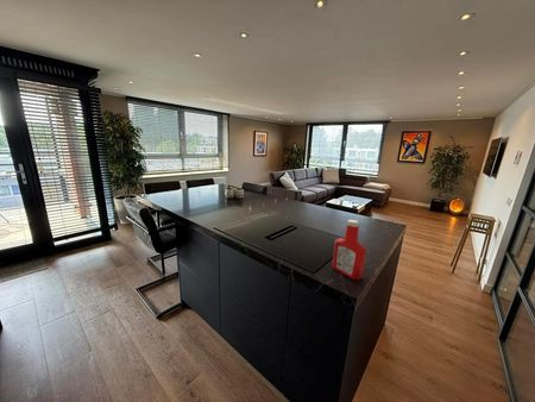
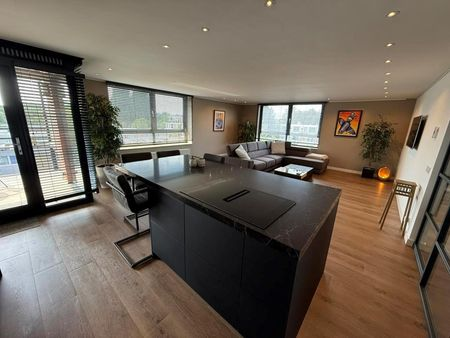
- soap bottle (350, 246)
